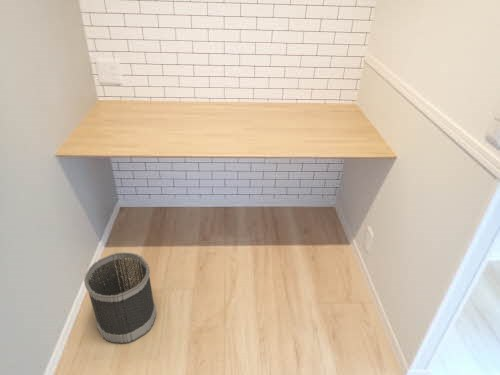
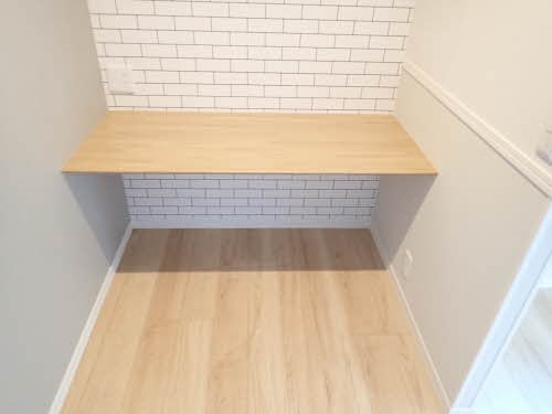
- wastebasket (122, 297)
